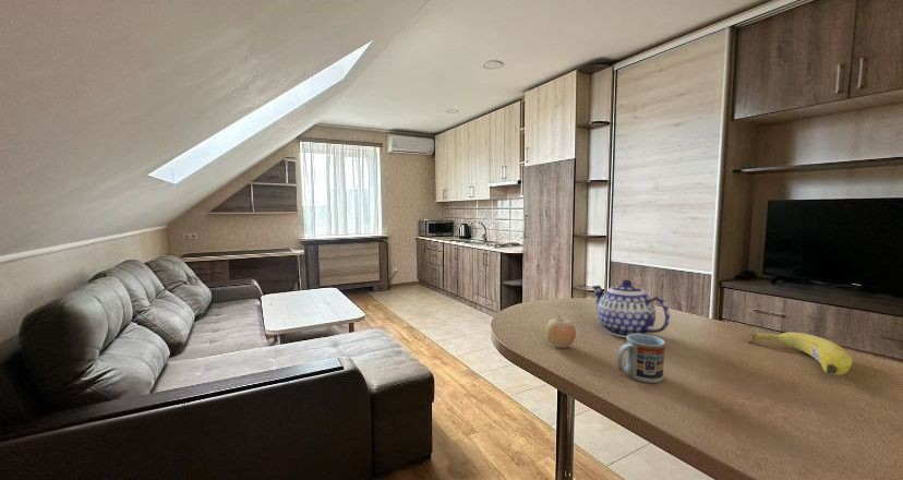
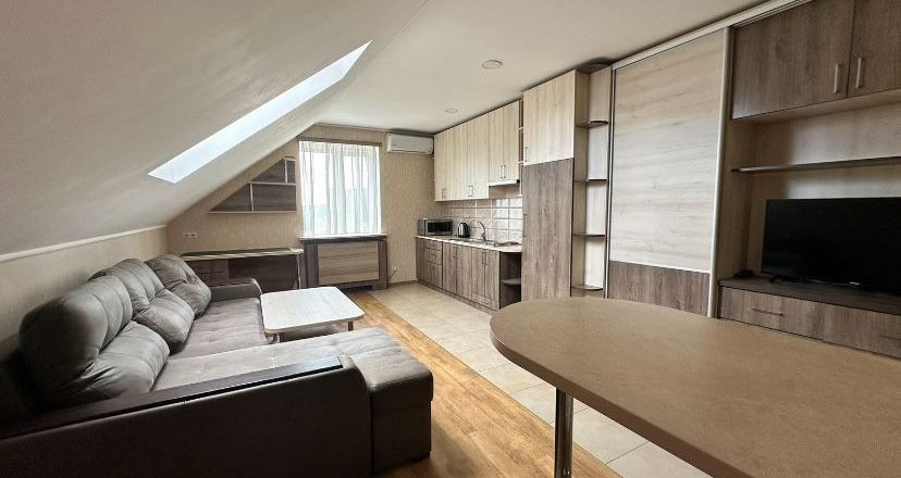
- fruit (559, 331)
- teapot (626, 305)
- fruit (794, 347)
- cup (639, 358)
